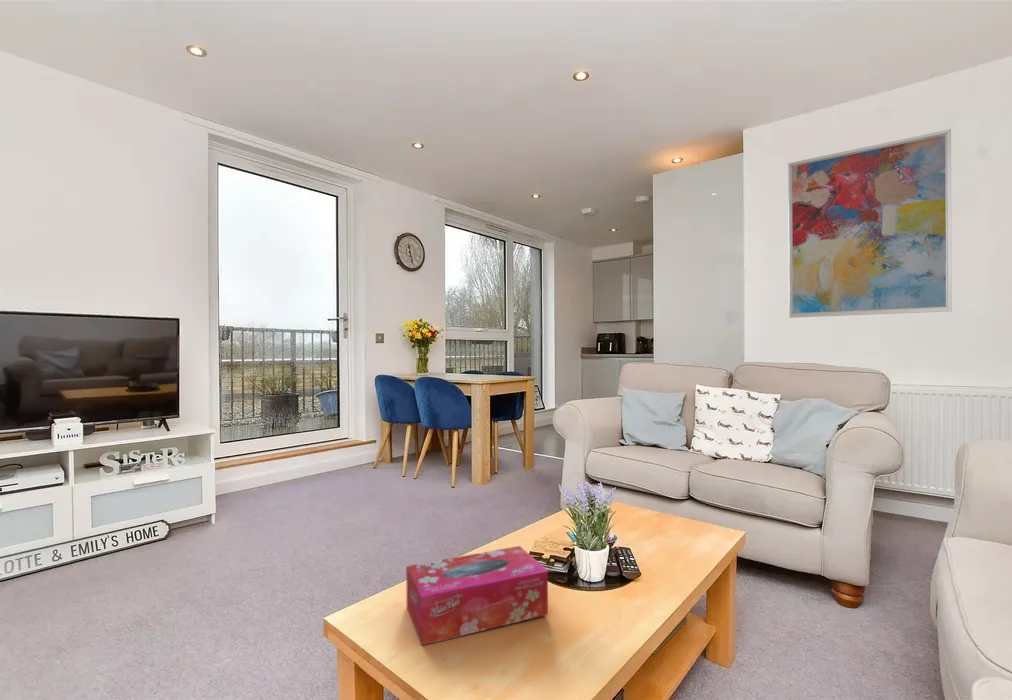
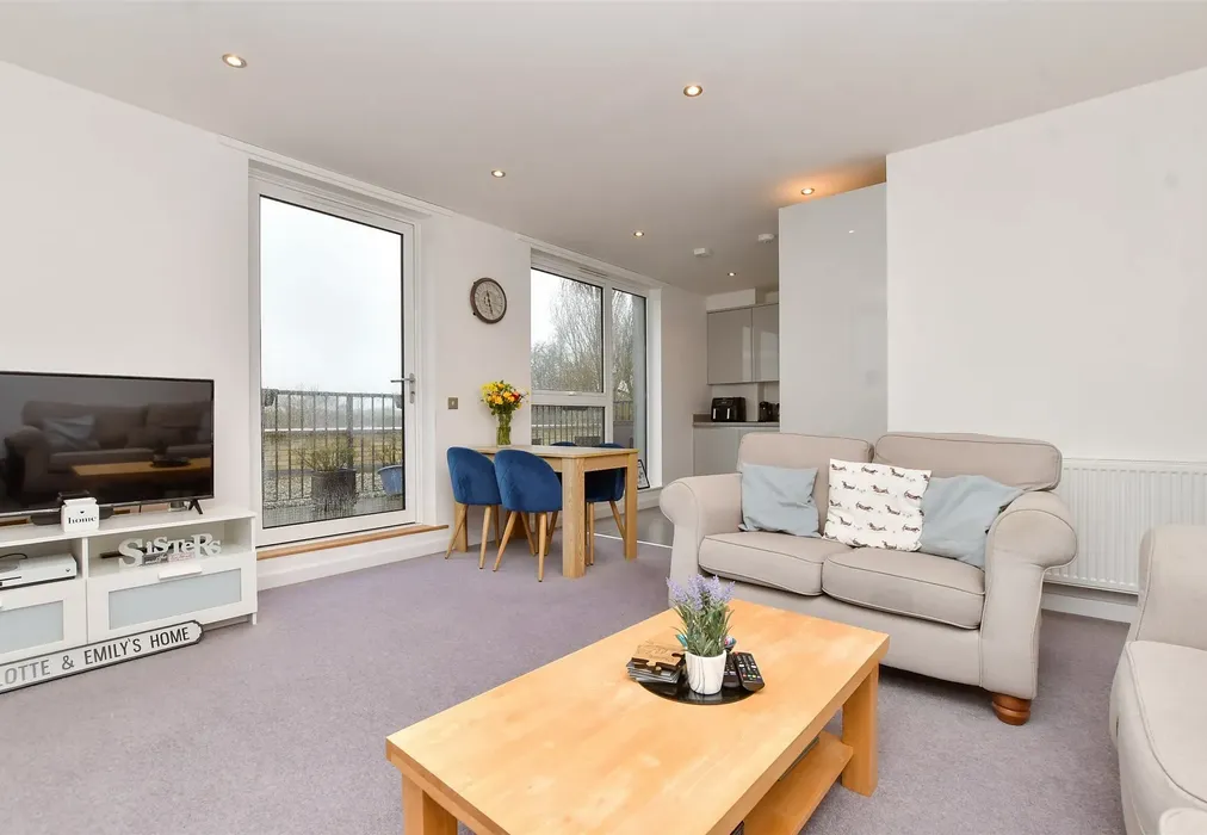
- wall art (863, 231)
- tissue box (476, 590)
